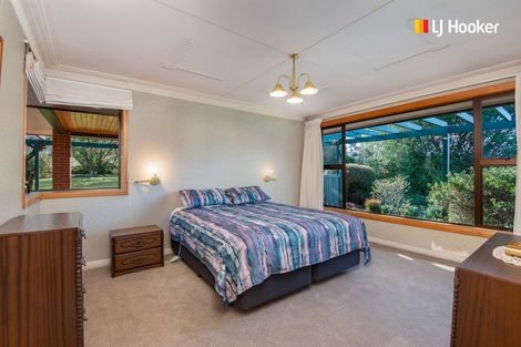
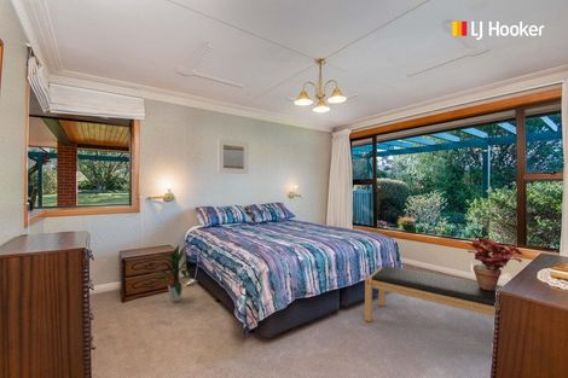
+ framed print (233, 157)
+ bench (442, 303)
+ potted plant (491, 264)
+ indoor plant (174, 273)
